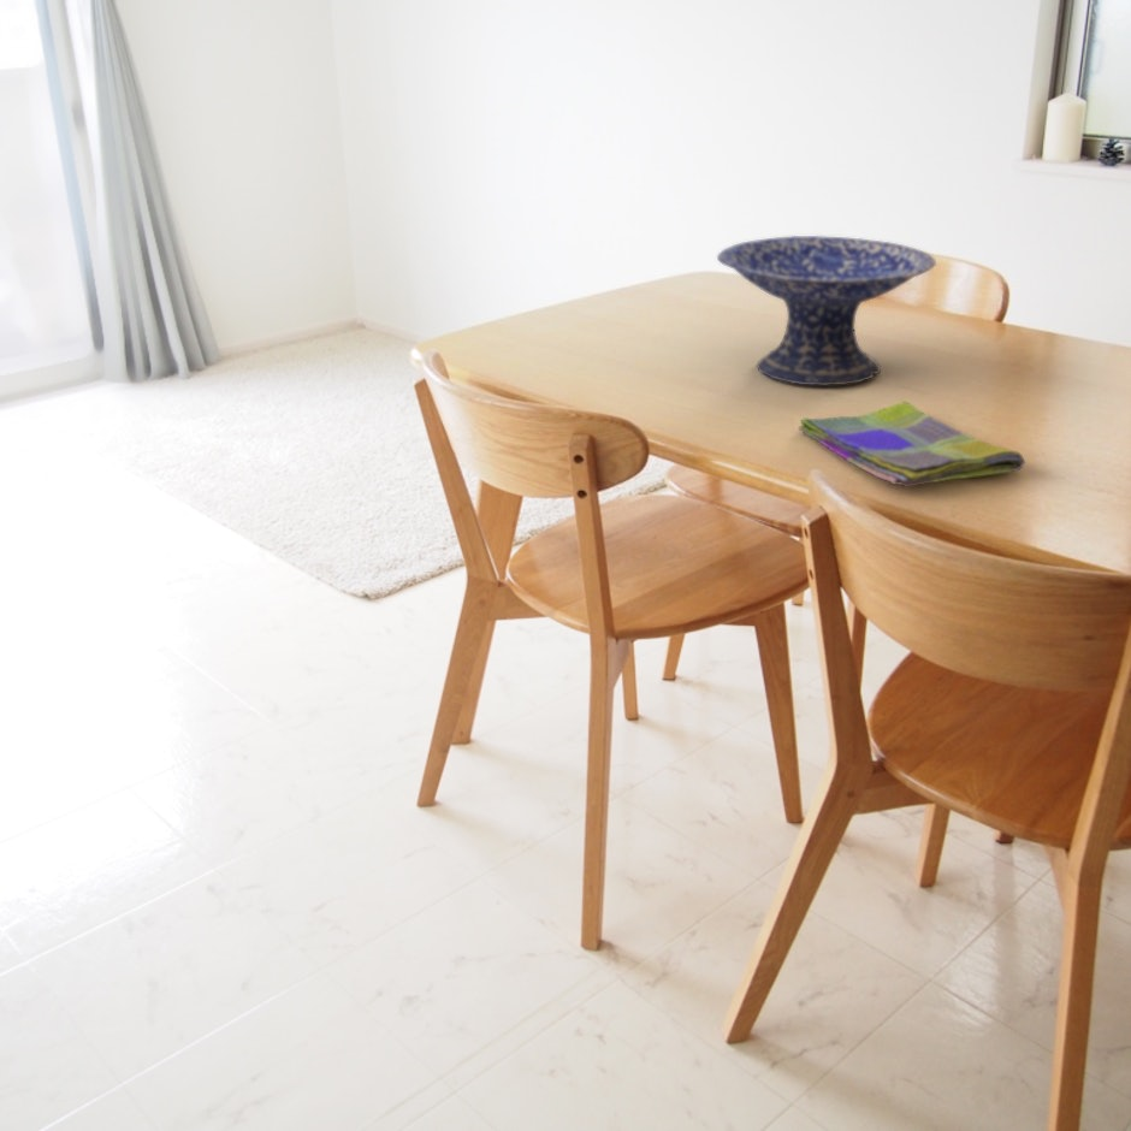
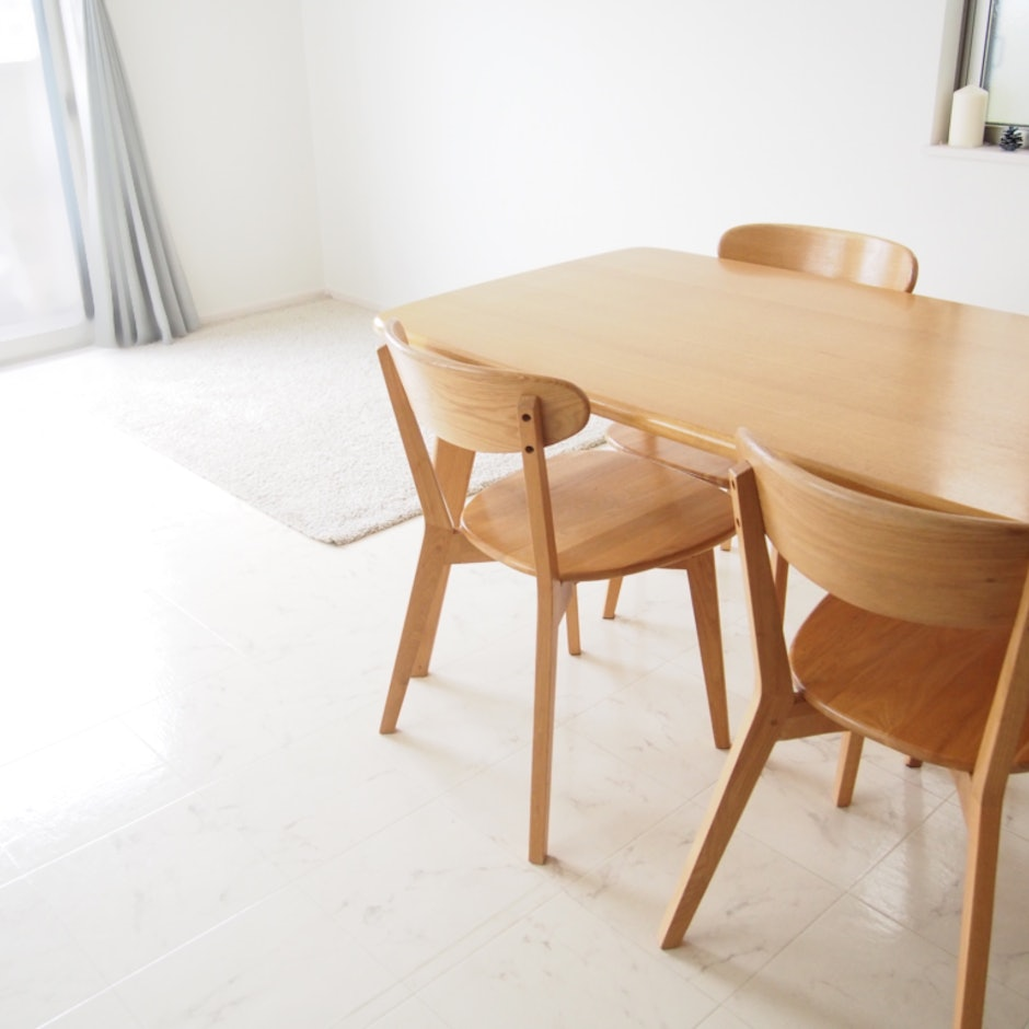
- decorative bowl (822, 312)
- dish towel (907, 442)
